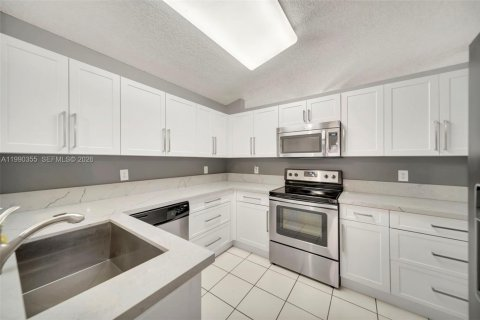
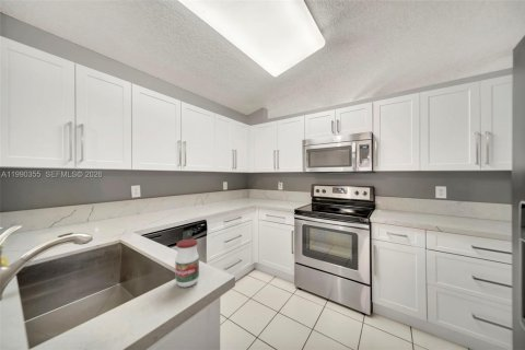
+ jar (187, 261)
